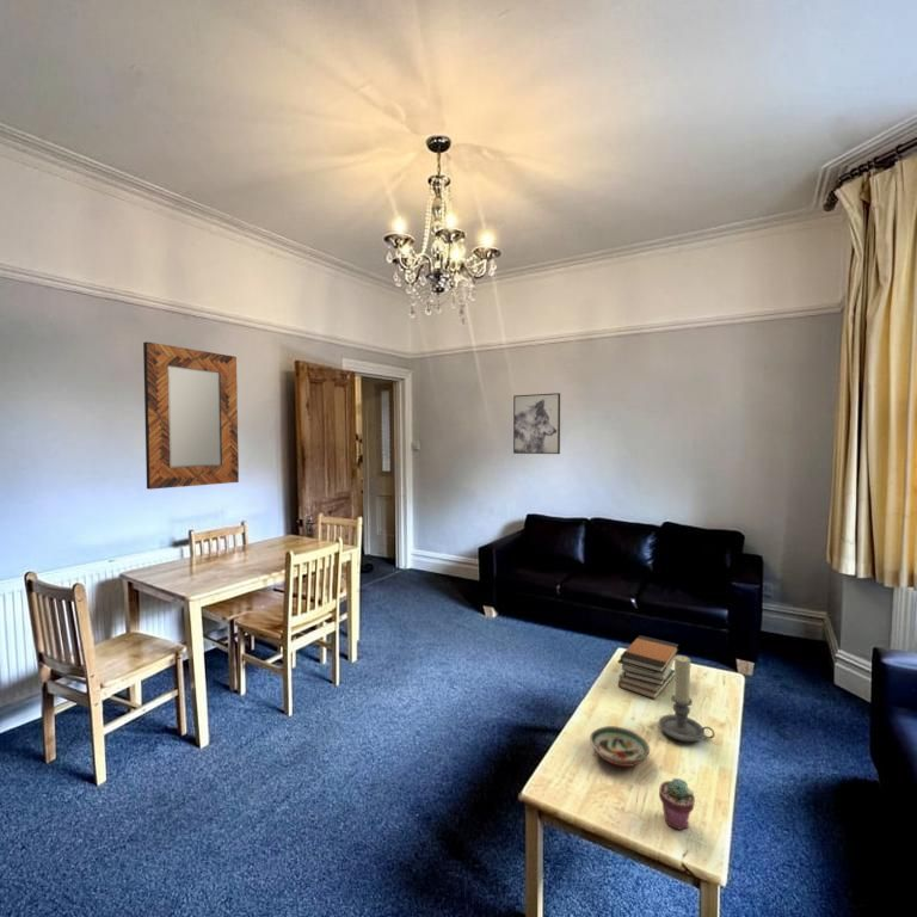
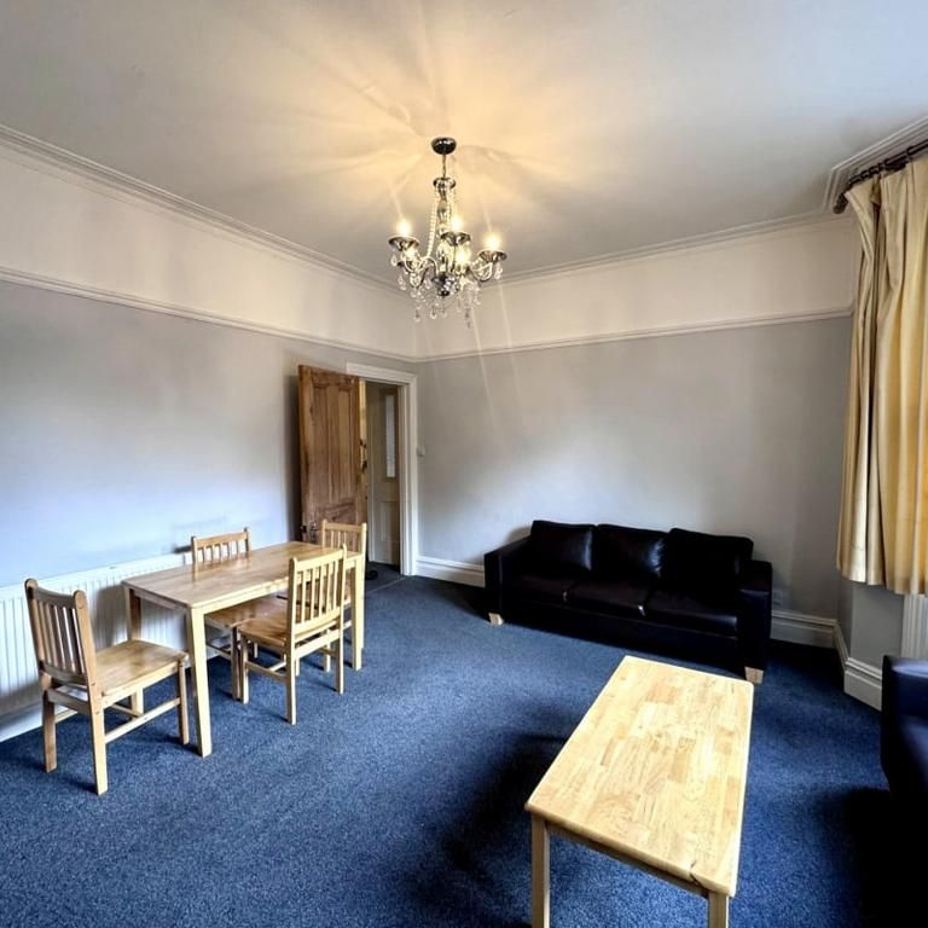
- potted succulent (676, 800)
- candle holder (685, 695)
- home mirror (195, 418)
- decorative bowl (618, 749)
- wall art (536, 424)
- book stack (648, 665)
